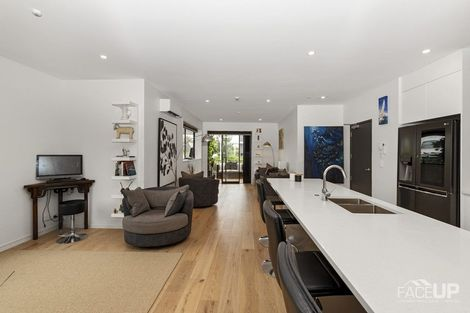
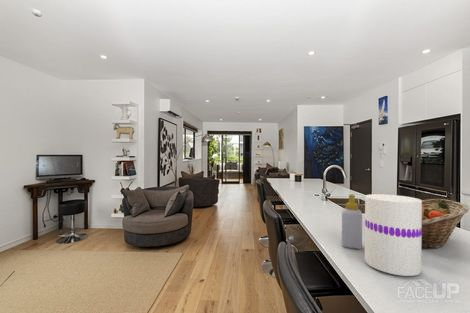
+ soap bottle (351, 220)
+ fruit basket (422, 219)
+ vase (391, 232)
